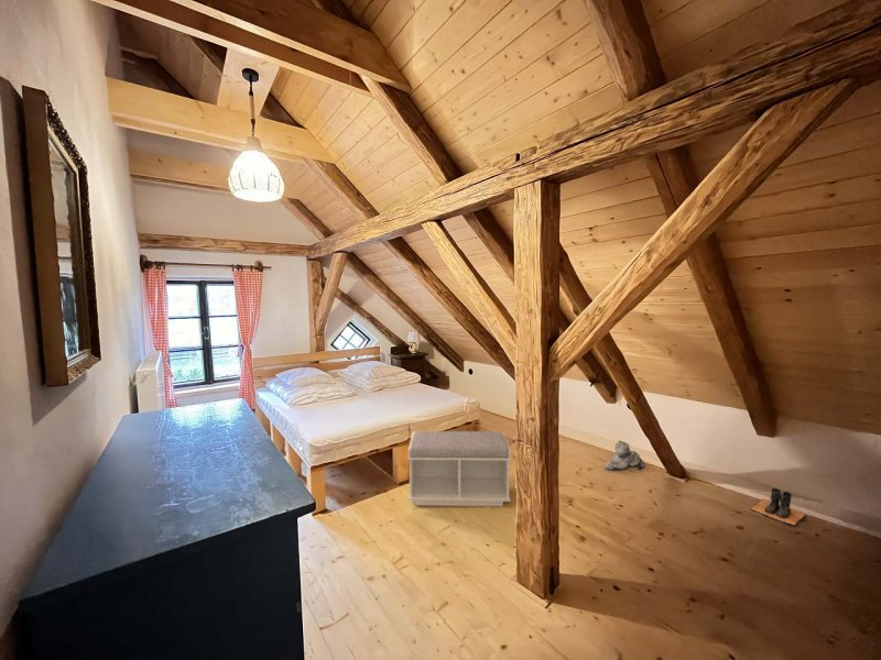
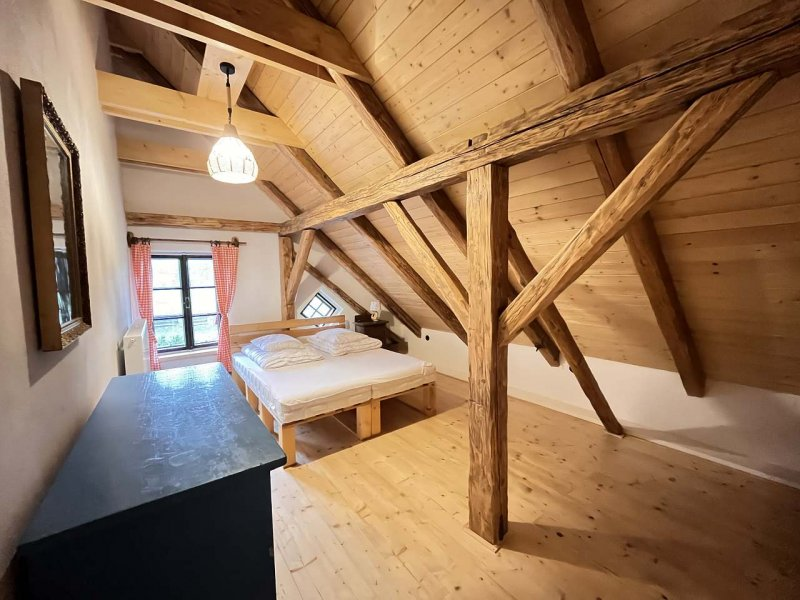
- plush toy (626, 453)
- bench (458, 466)
- boots (777, 502)
